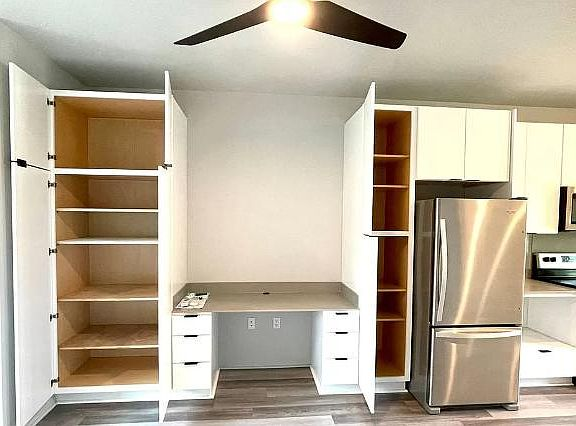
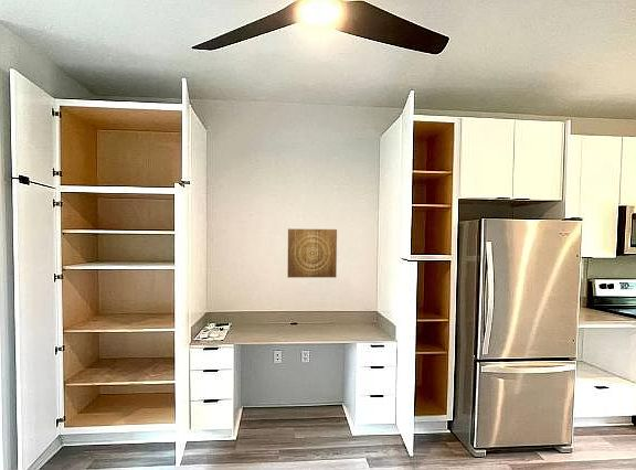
+ wall art (311, 253)
